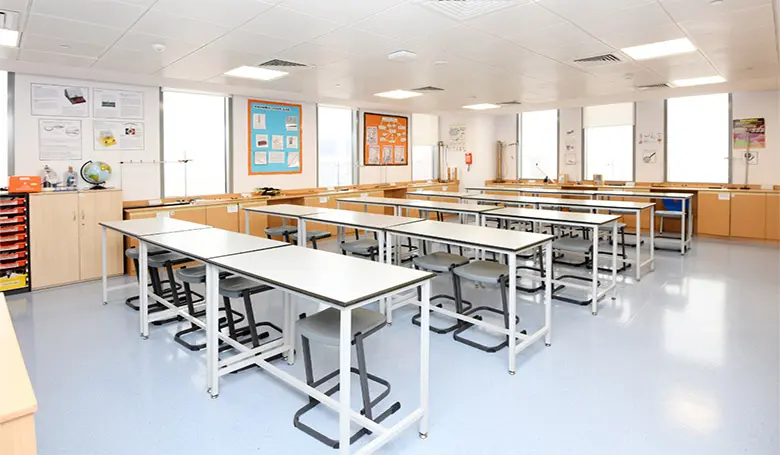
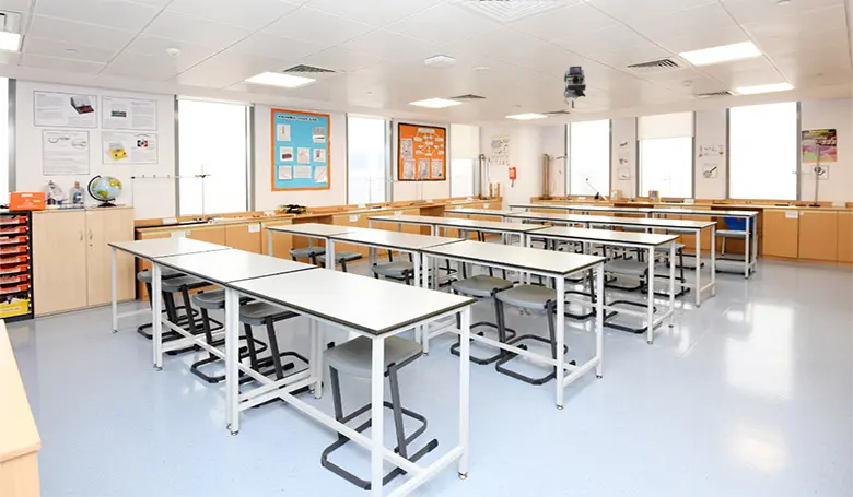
+ camera (574, 87)
